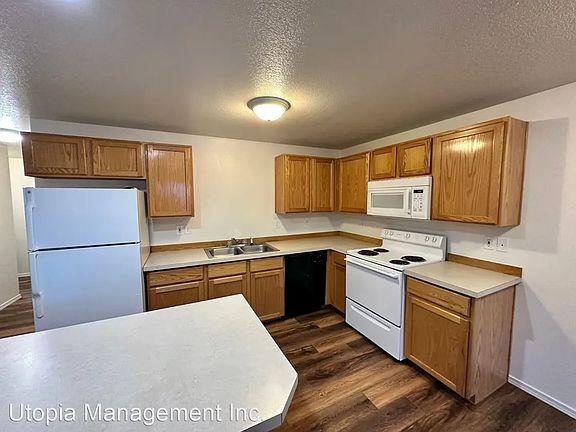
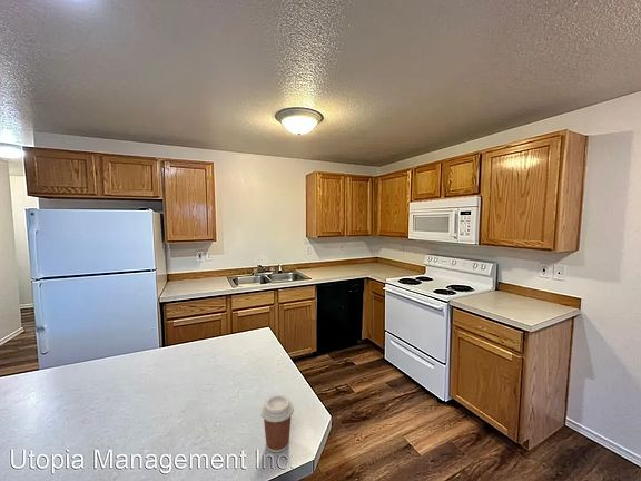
+ coffee cup (277, 422)
